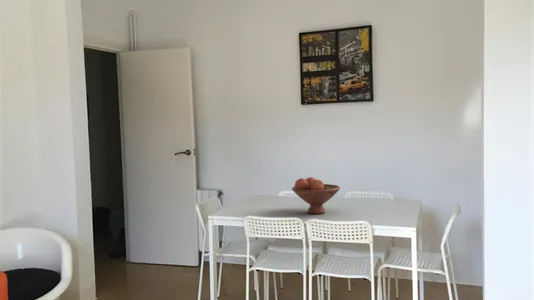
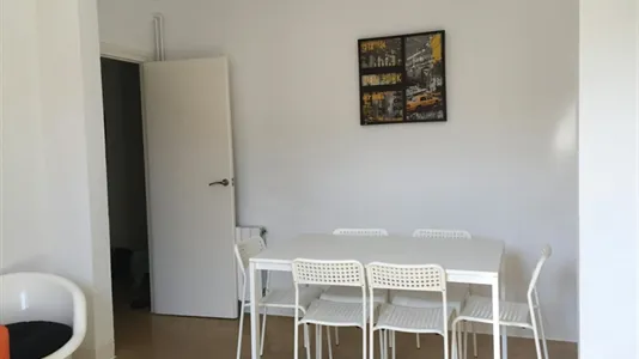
- fruit bowl (316, 194)
